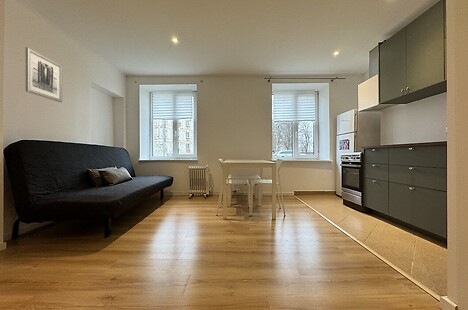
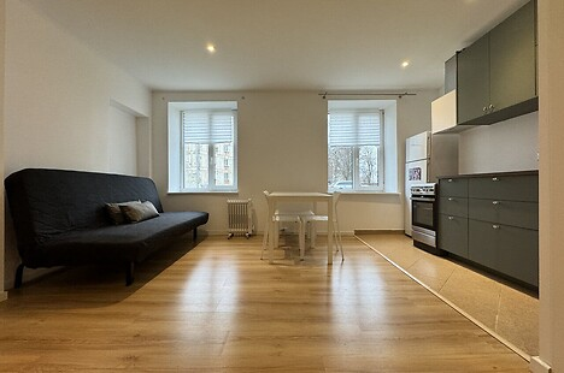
- wall art (45, 77)
